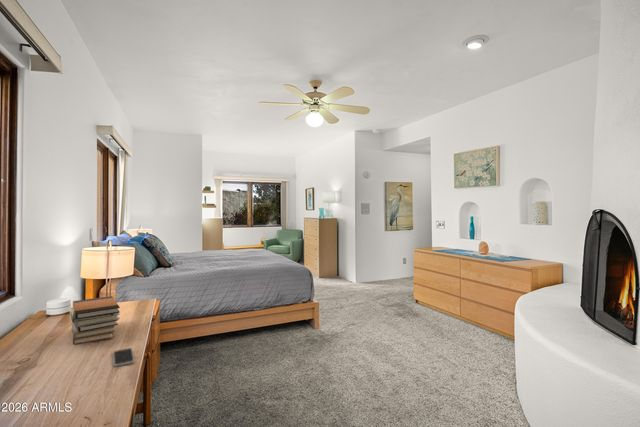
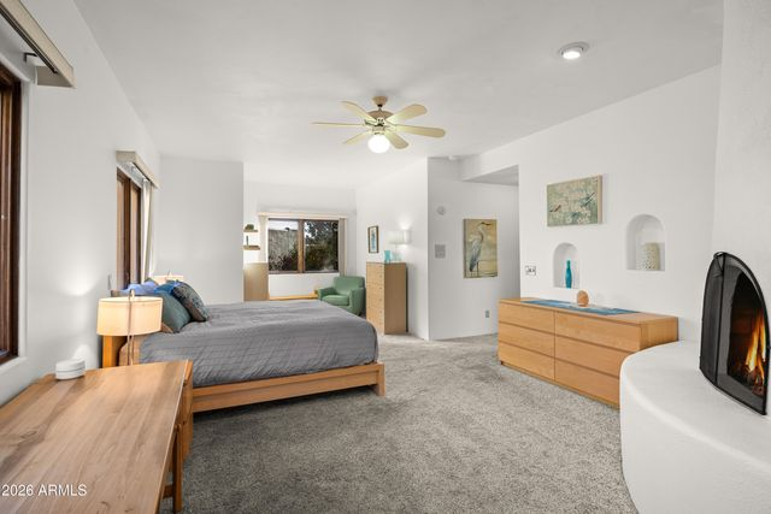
- smartphone (123, 356)
- book stack (94, 318)
